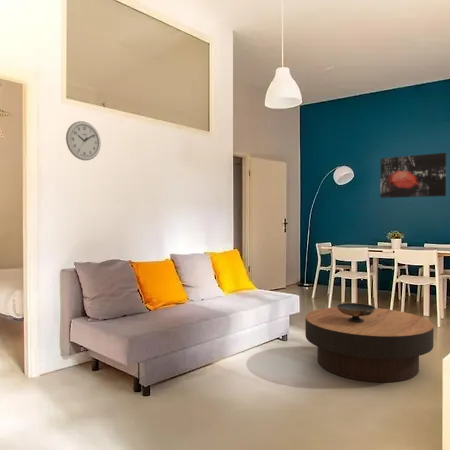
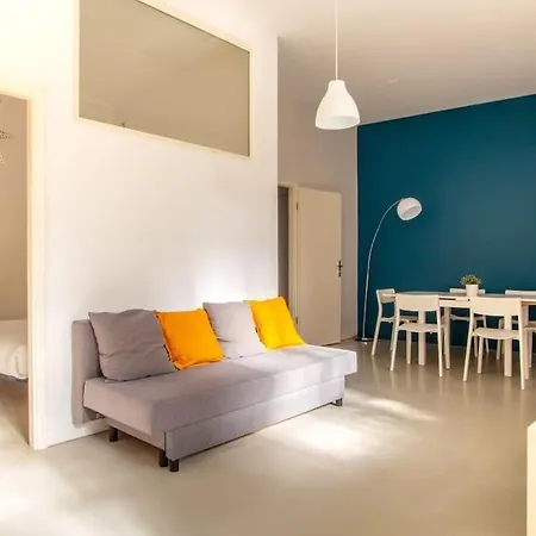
- decorative bowl (355, 313)
- wall art (411, 176)
- coffee table (366, 341)
- wall clock (84, 140)
